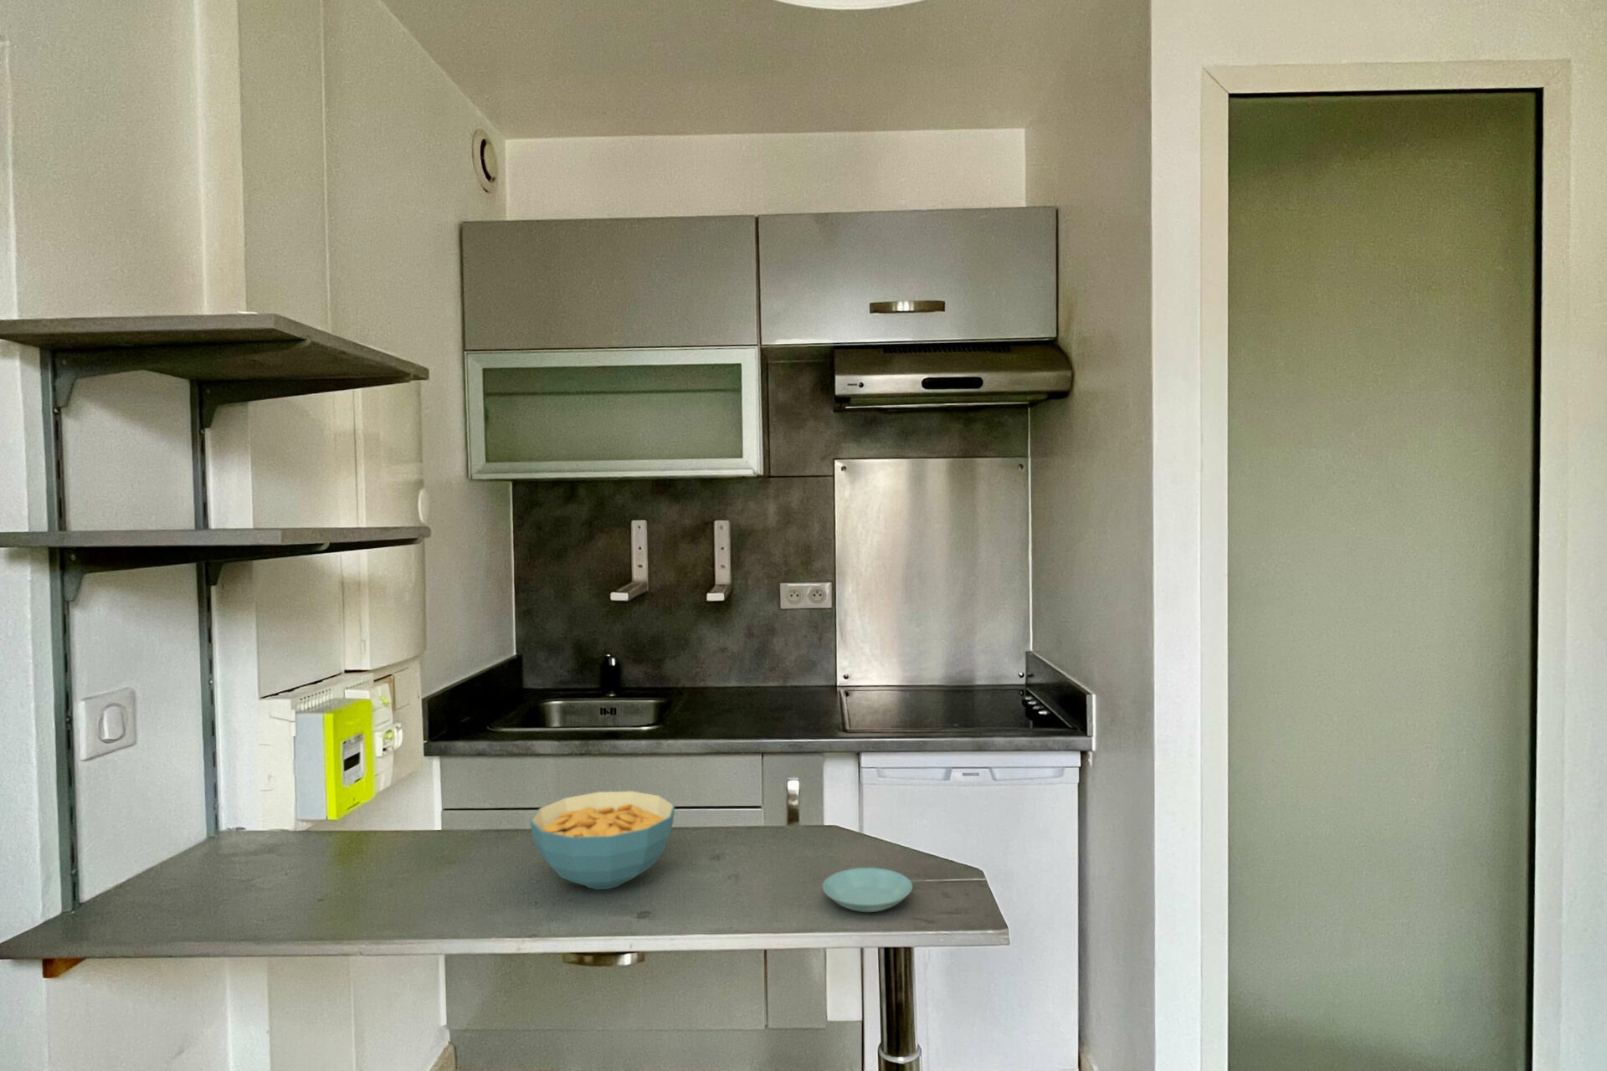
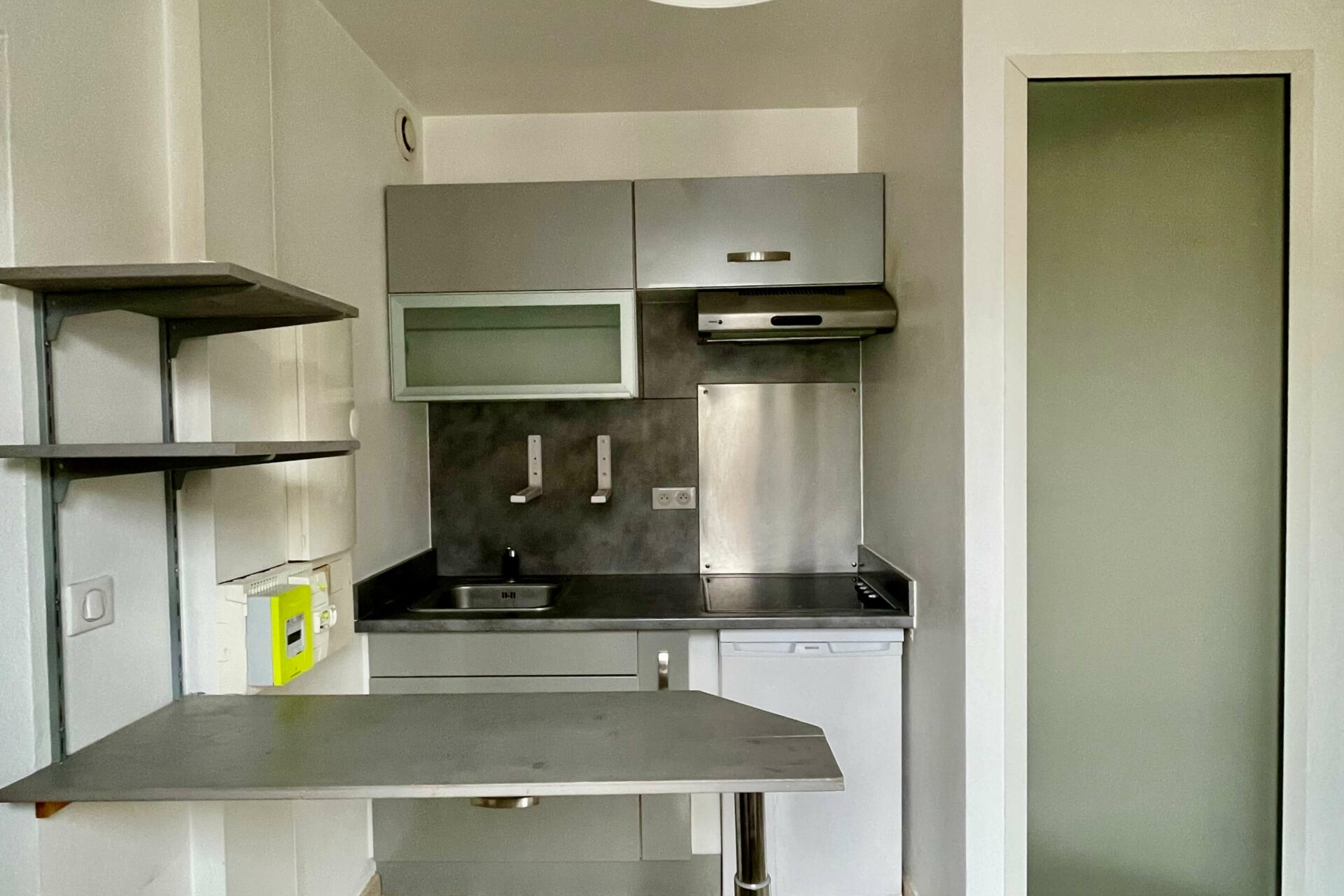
- cereal bowl (604, 846)
- saucer (867, 893)
